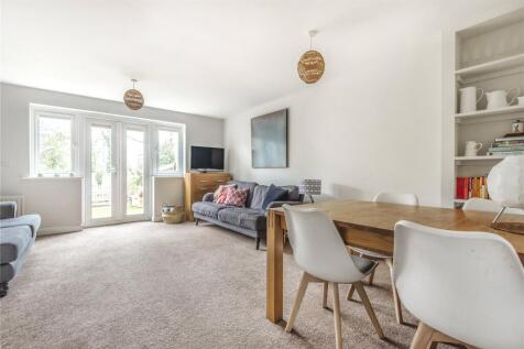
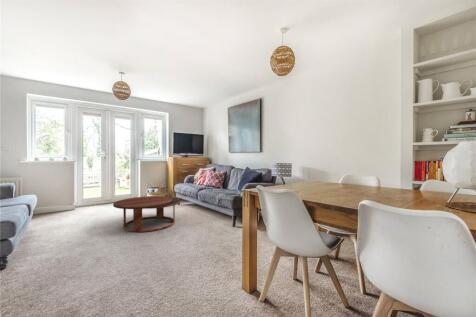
+ coffee table (149, 208)
